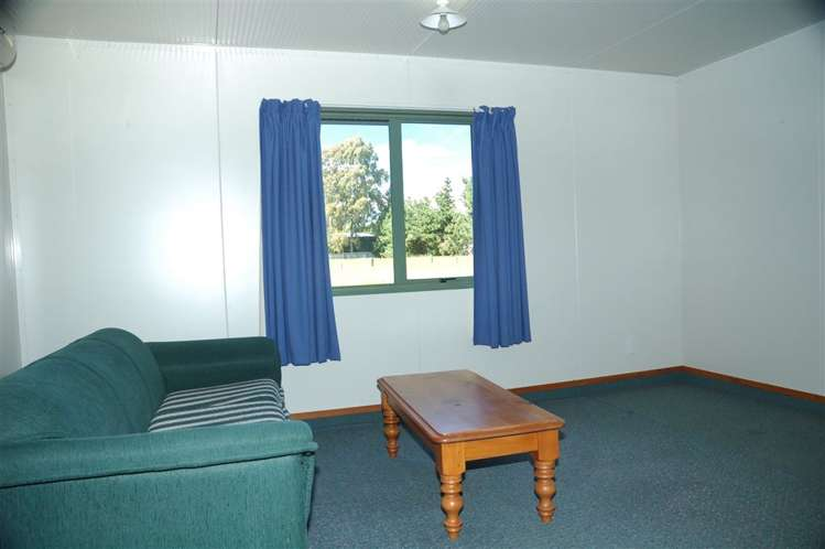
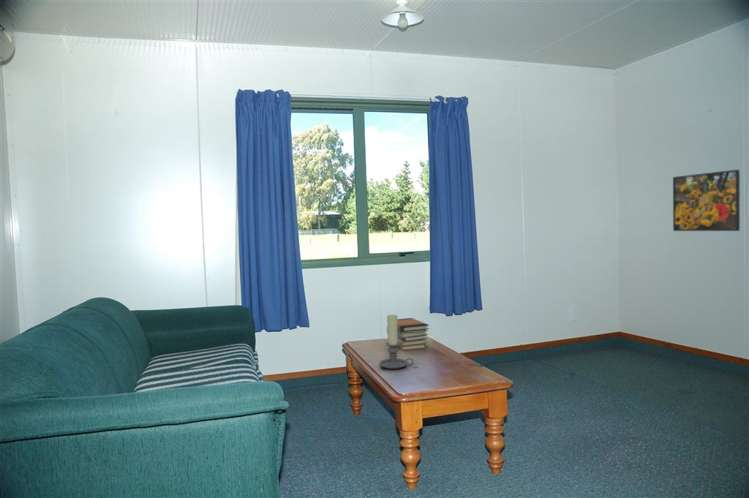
+ book stack (407, 333)
+ candle holder (395, 340)
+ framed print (704, 202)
